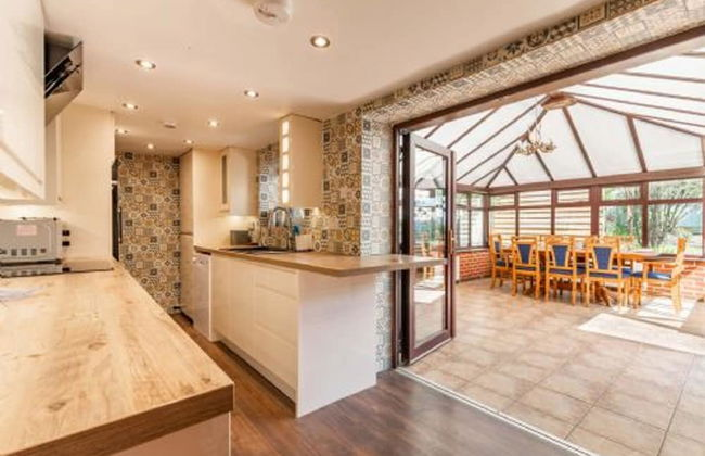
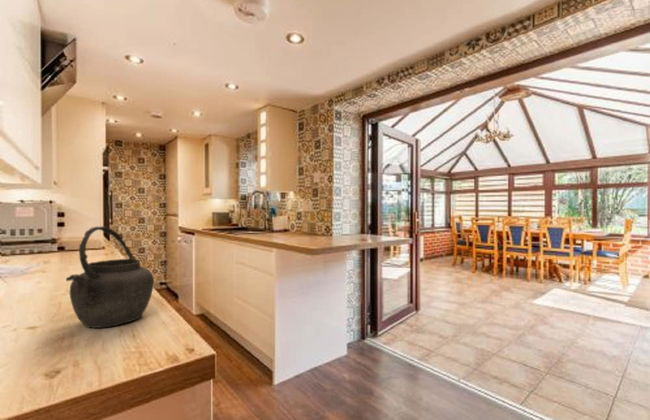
+ kettle (104, 274)
